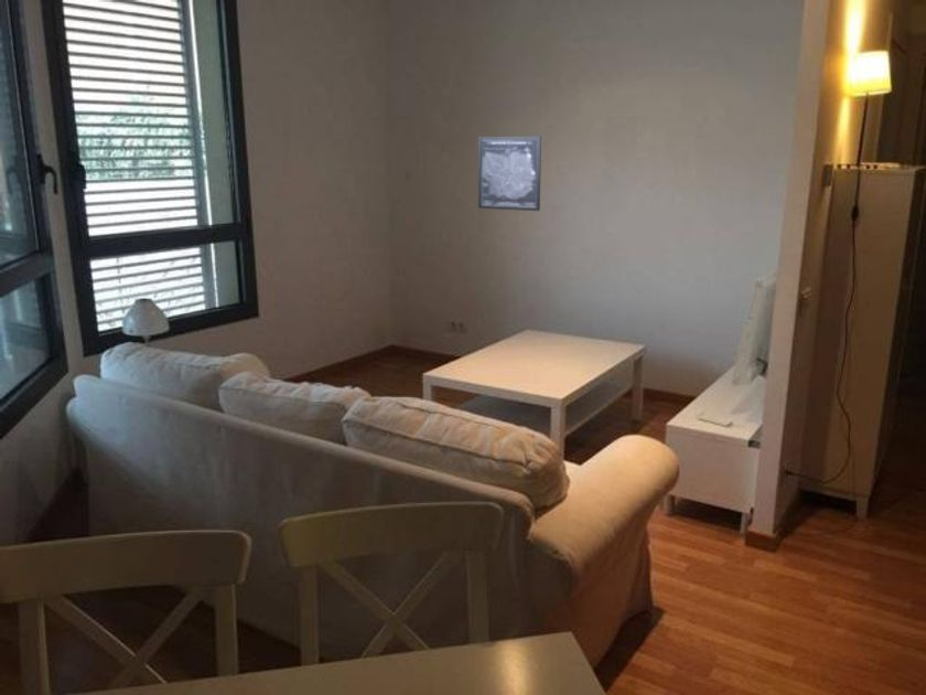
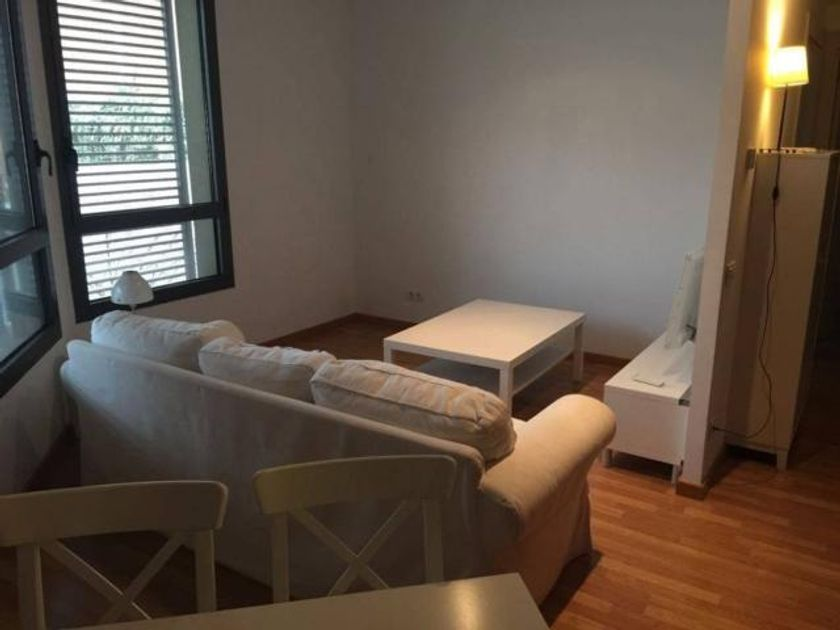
- wall art (508, 173)
